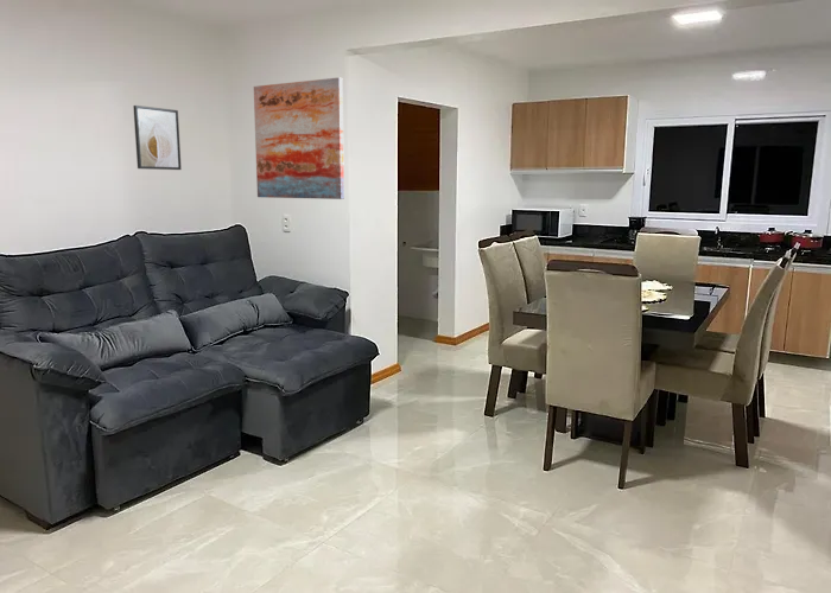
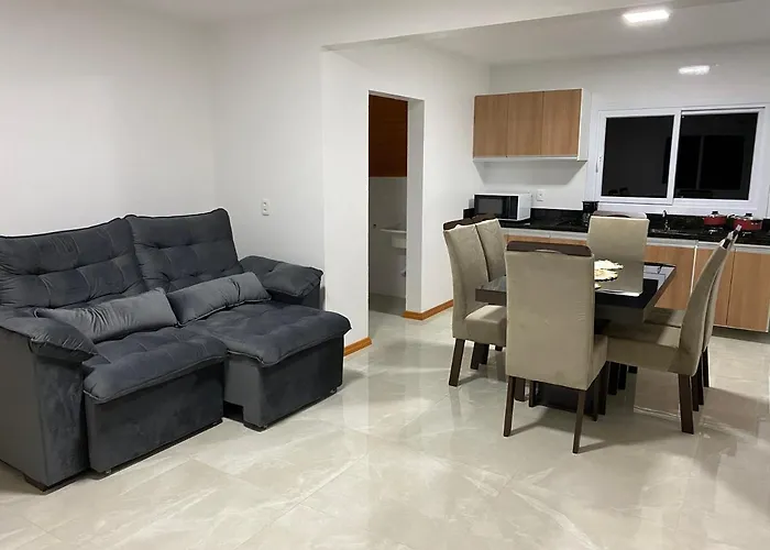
- wall art (297, 141)
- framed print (158, 139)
